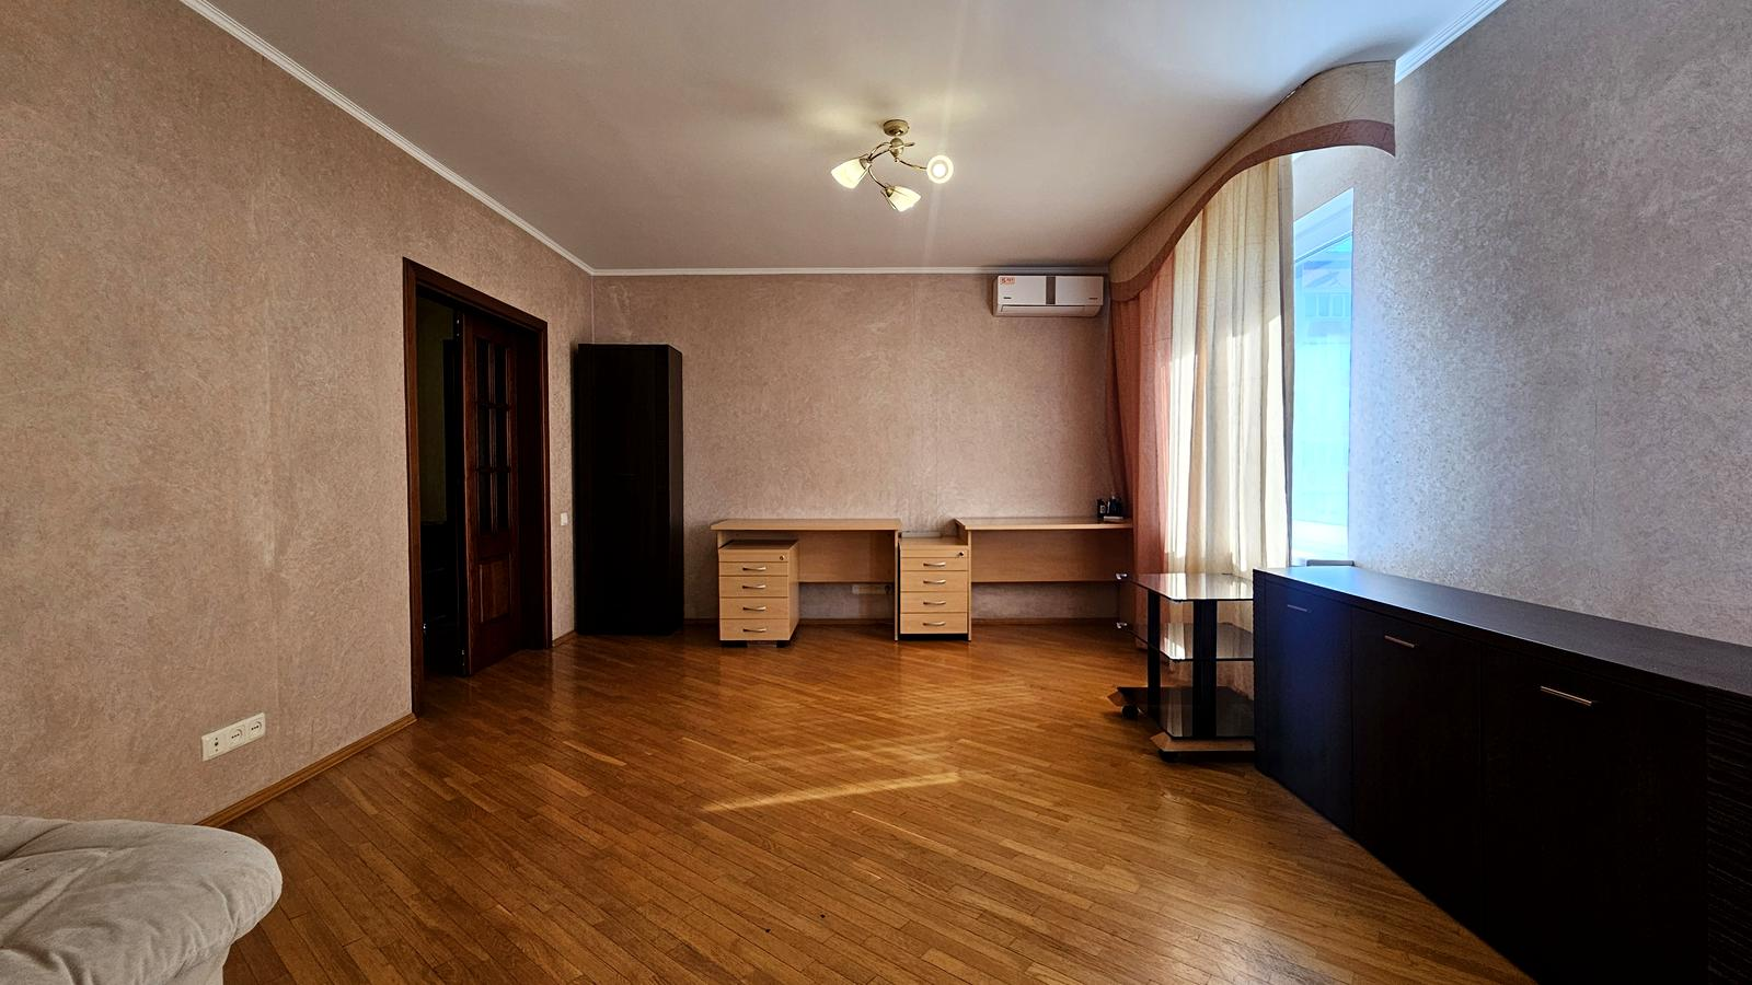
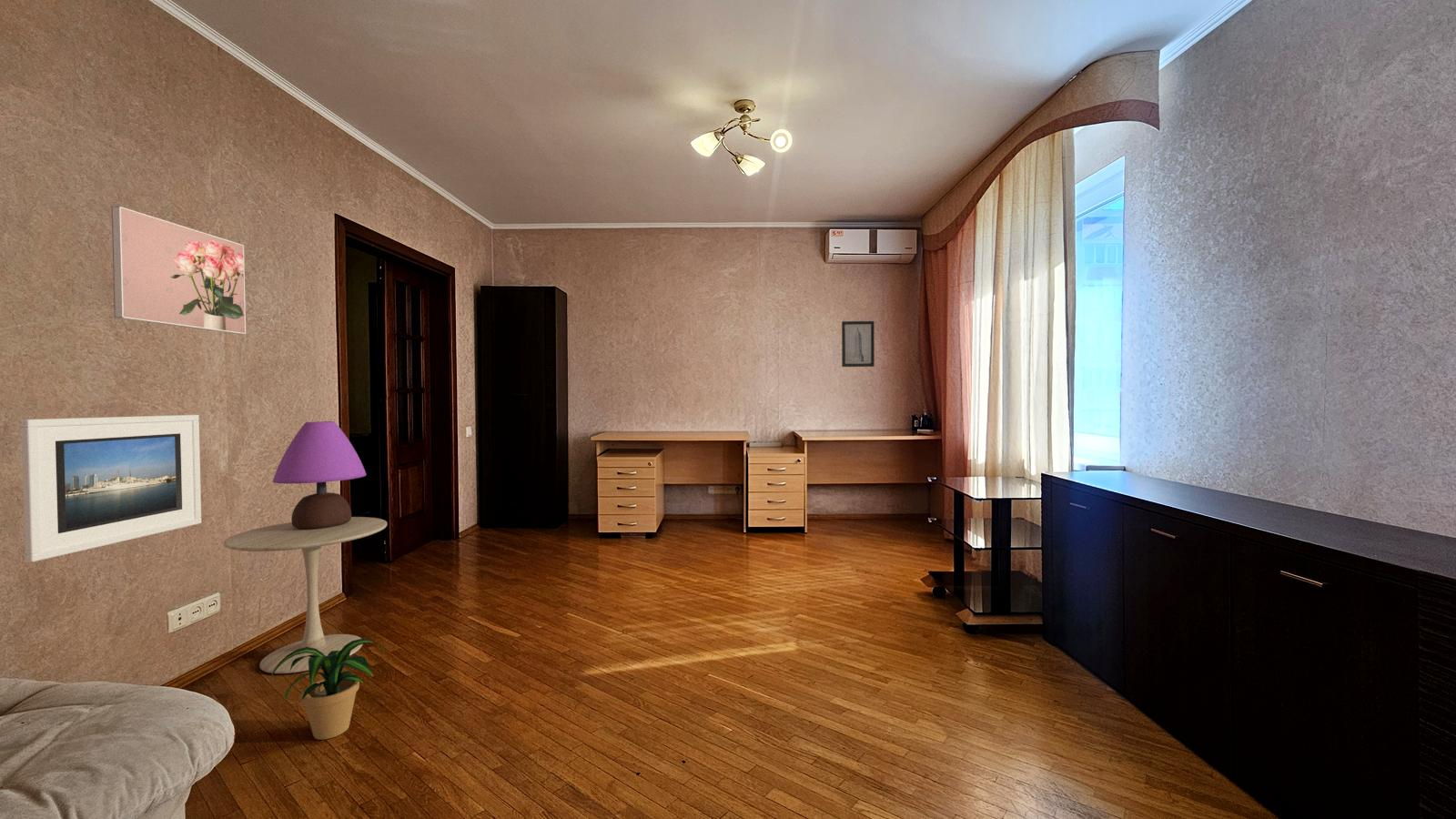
+ side table (312, 592)
+ potted plant (329, 688)
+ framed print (186, 277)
+ wall art (857, 344)
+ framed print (124, 478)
+ table lamp (320, 472)
